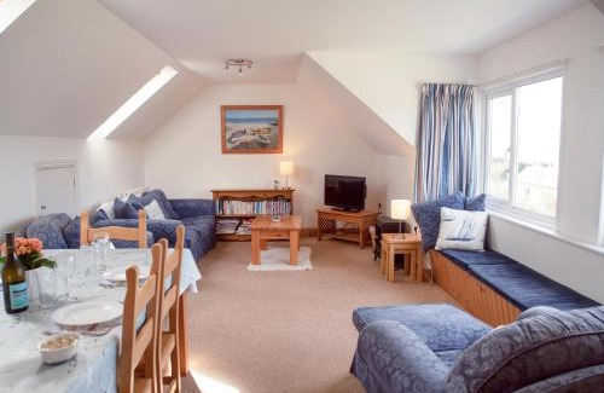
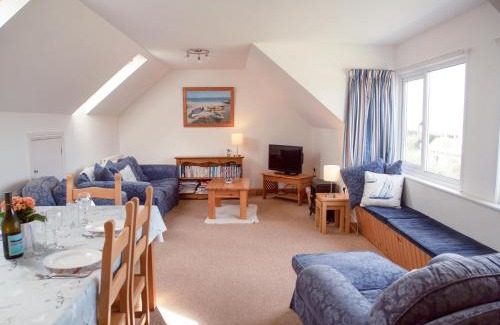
- legume (59, 347)
